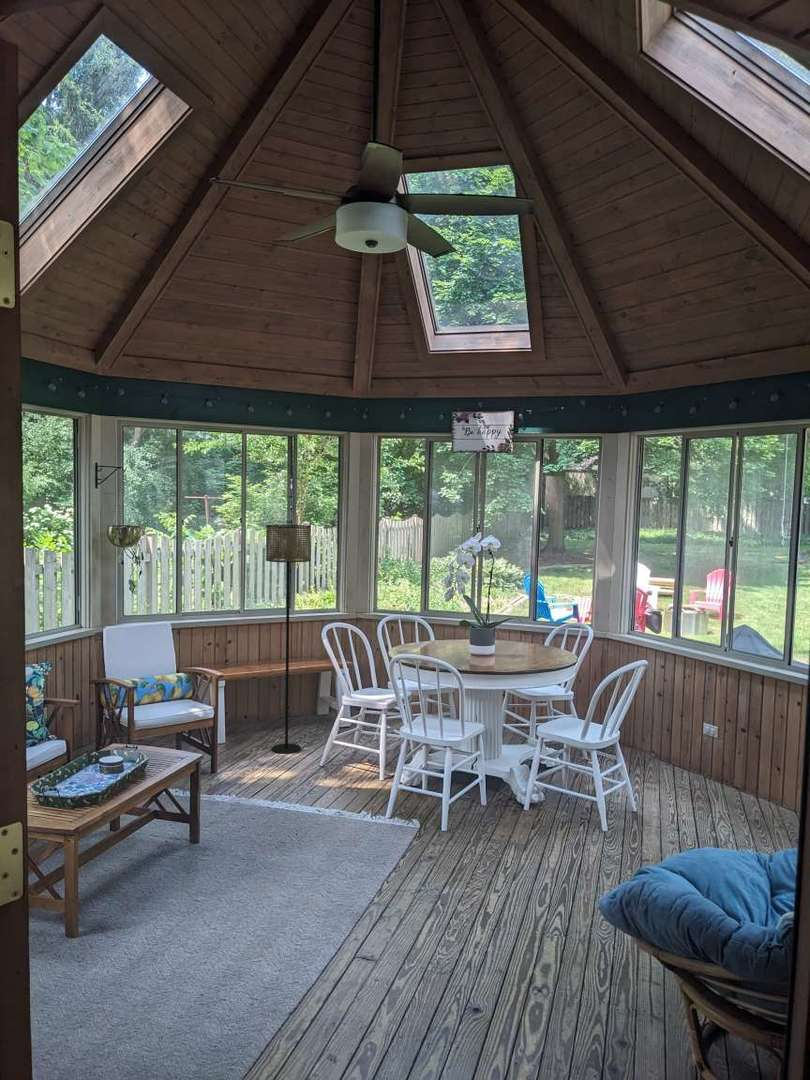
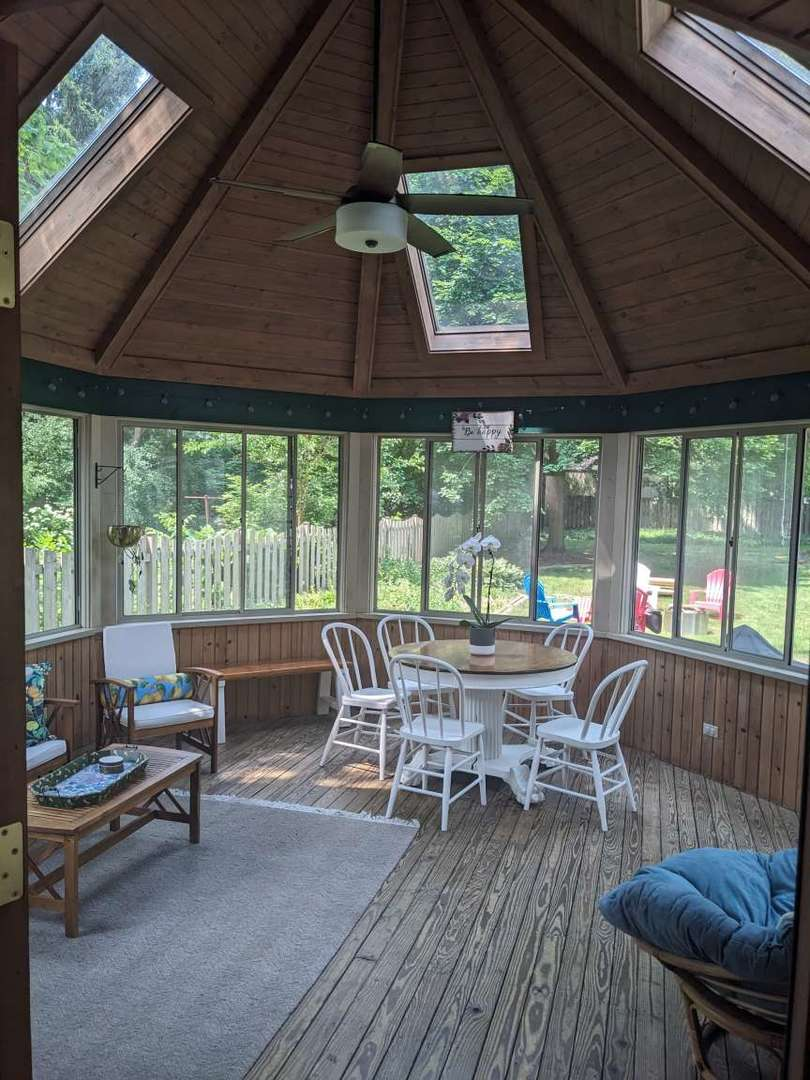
- floor lamp (287, 638)
